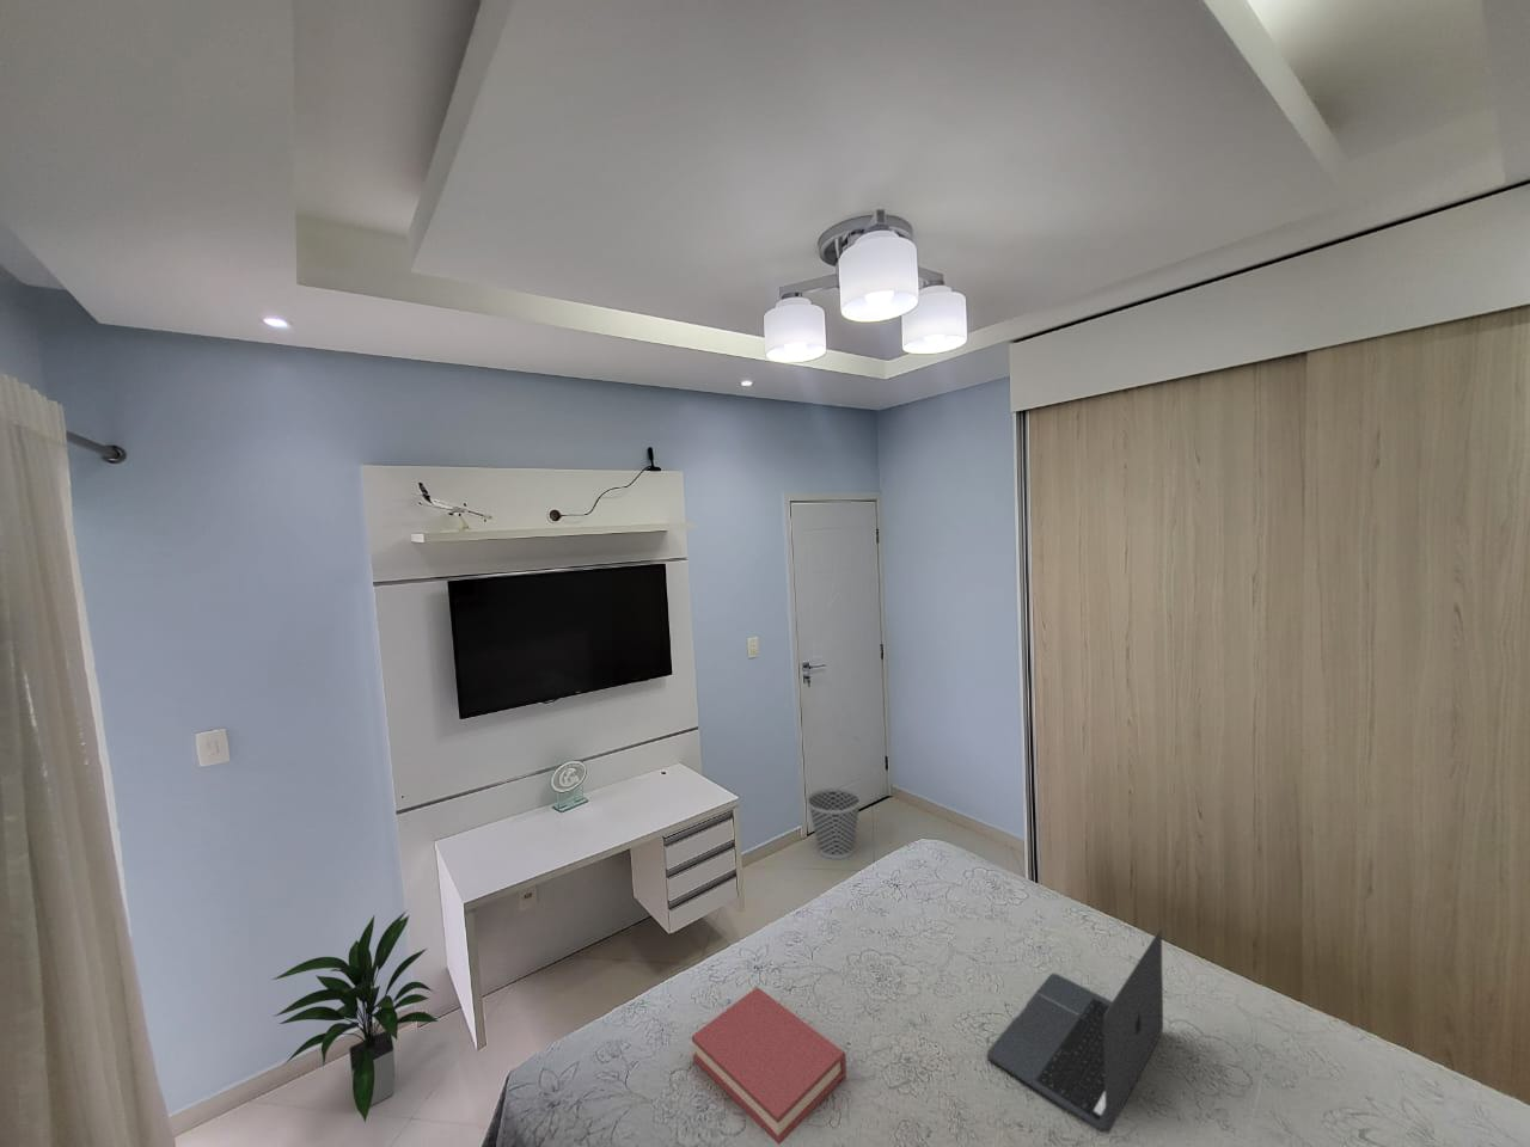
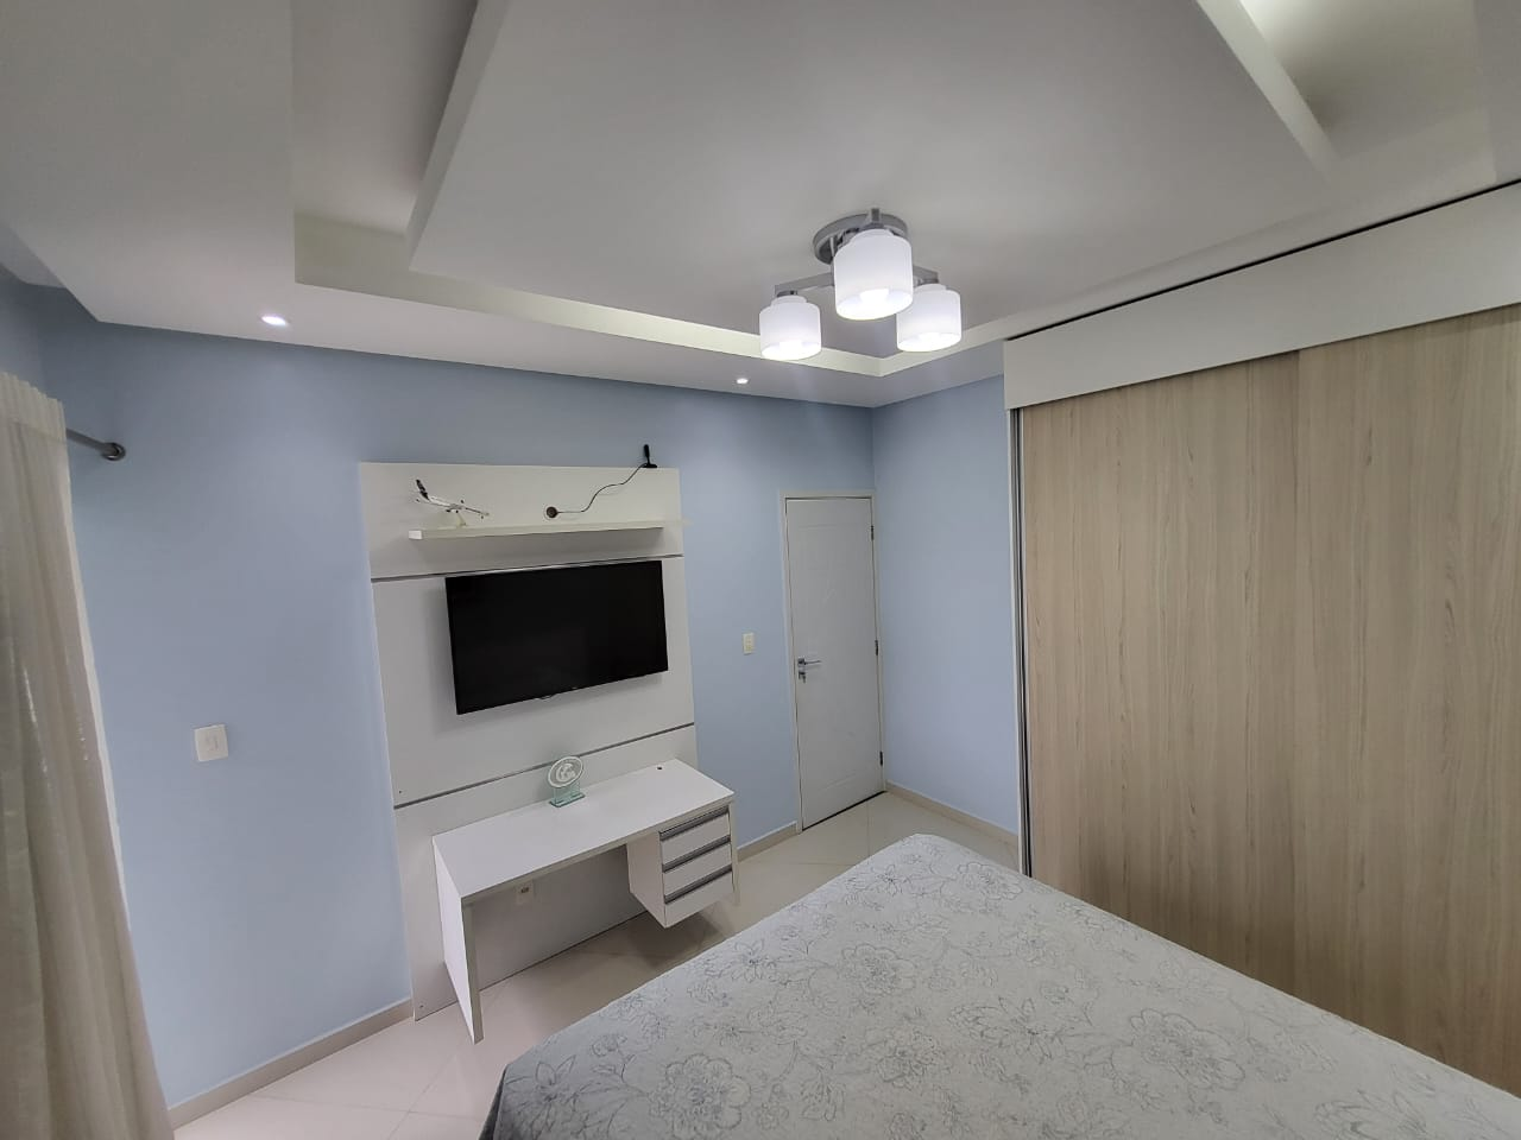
- hardback book (767, 1055)
- indoor plant (364, 1014)
- wastebasket (835, 823)
- laptop (1075, 993)
